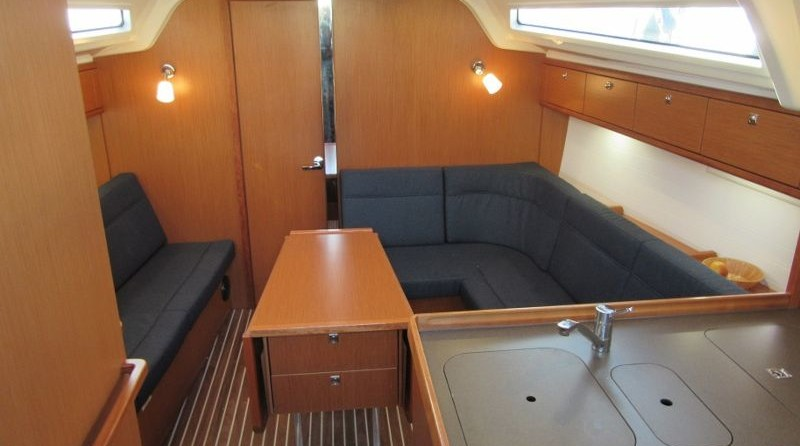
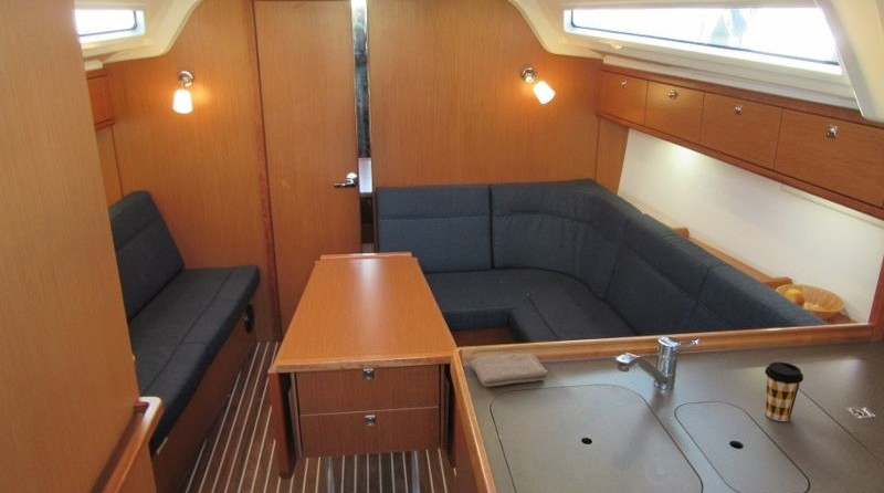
+ coffee cup (780, 391)
+ washcloth (508, 368)
